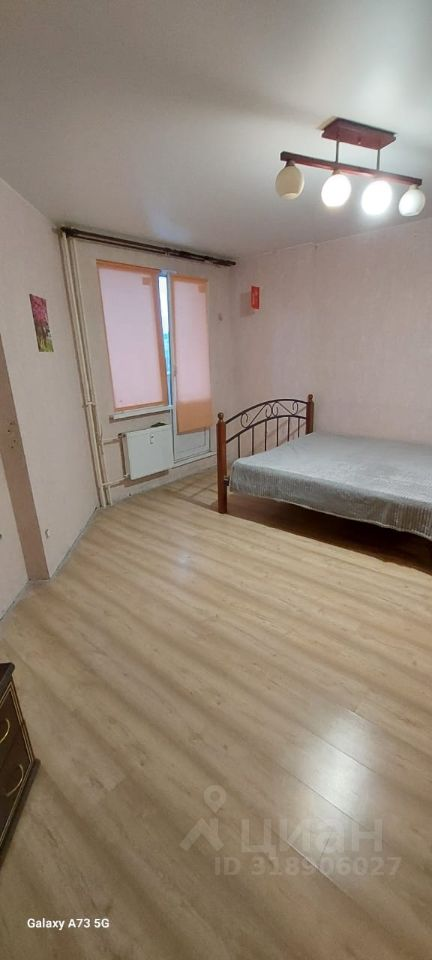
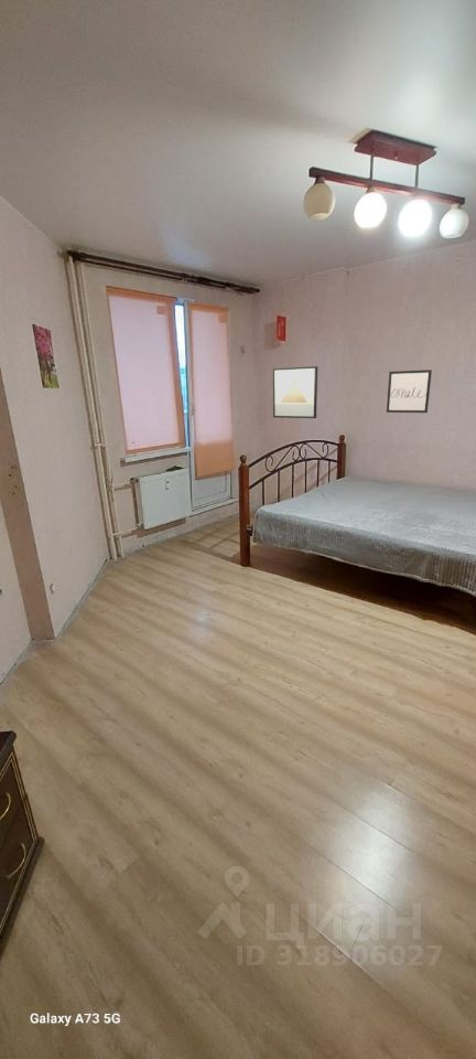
+ wall art (294, 393)
+ wall art (408, 392)
